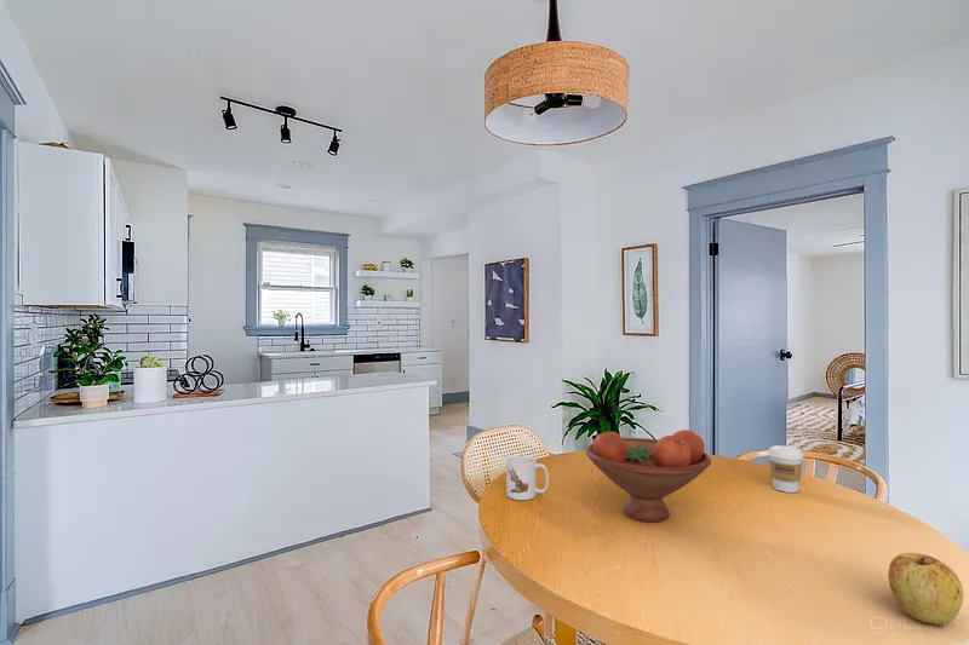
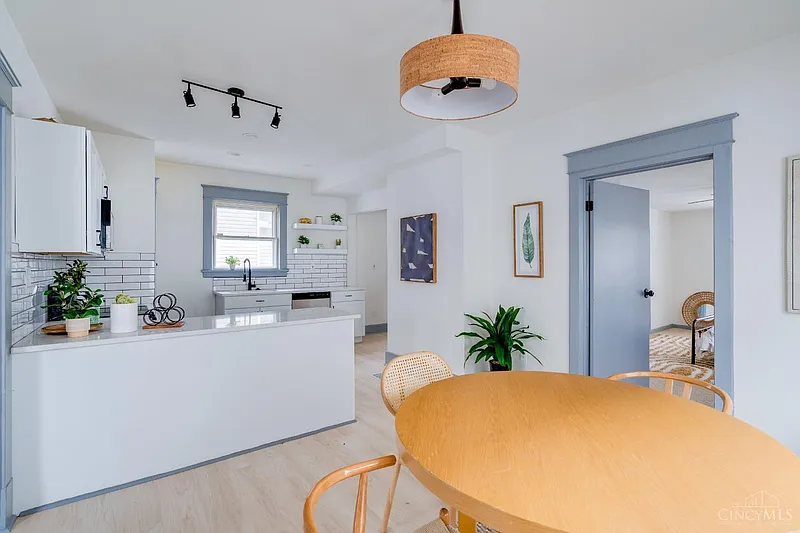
- apple (923, 587)
- mug (527, 477)
- fruit bowl (646, 471)
- coffee cup (785, 468)
